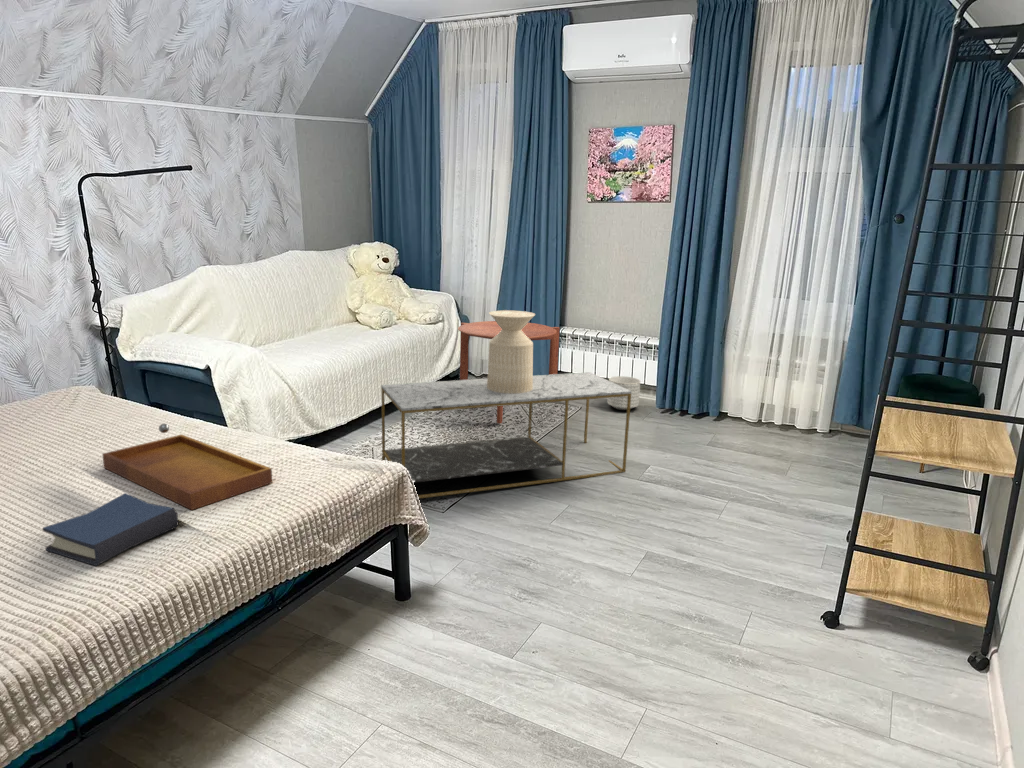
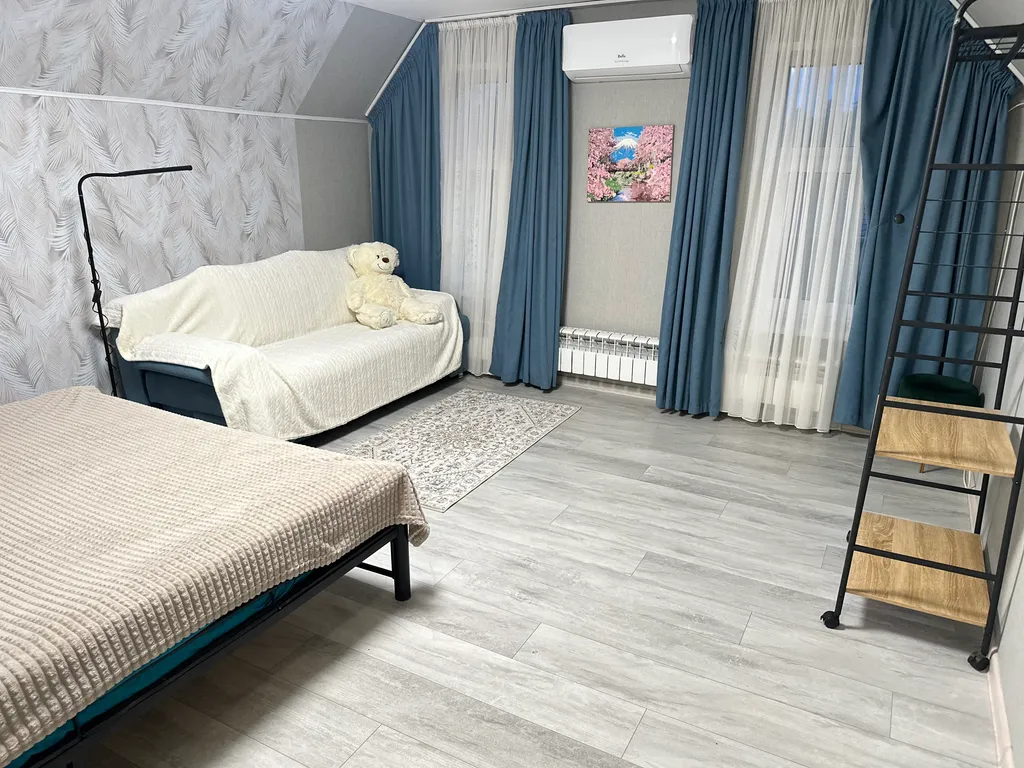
- side table (510, 350)
- side table (492, 338)
- hardback book (113, 527)
- tray (184, 449)
- planter (623, 396)
- coffee table (507, 438)
